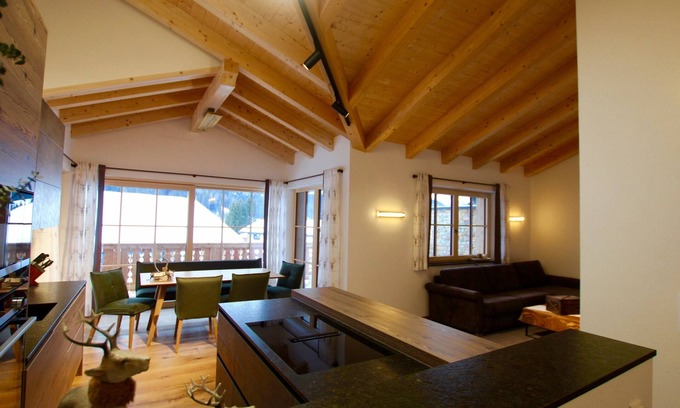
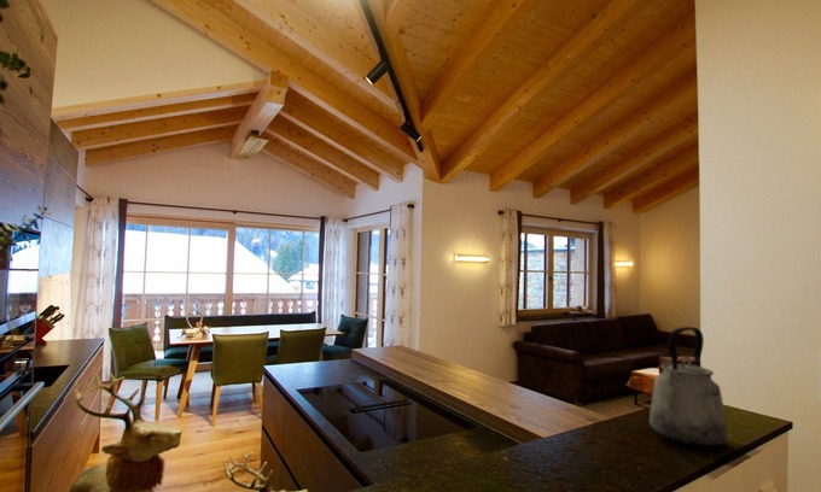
+ kettle (692, 380)
